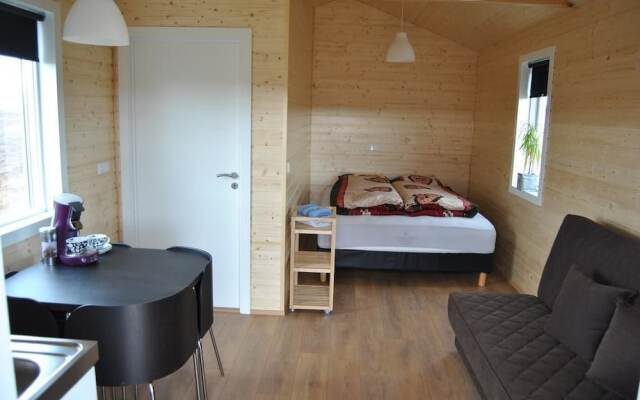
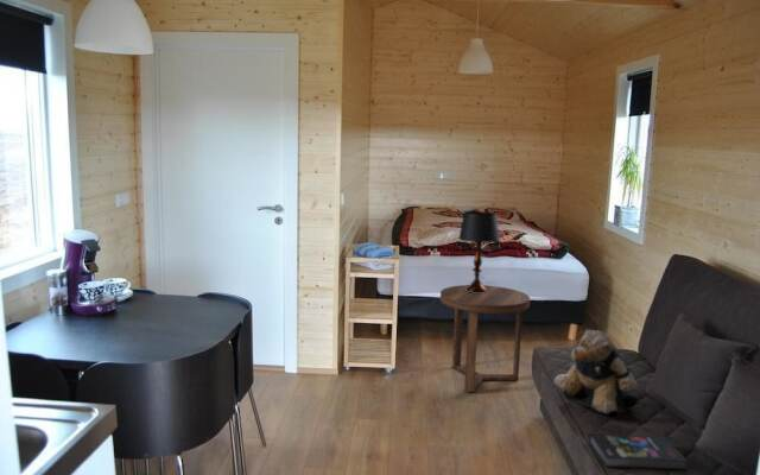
+ table lamp (477, 252)
+ side table (476, 336)
+ book (635, 450)
+ teddy bear (597, 362)
